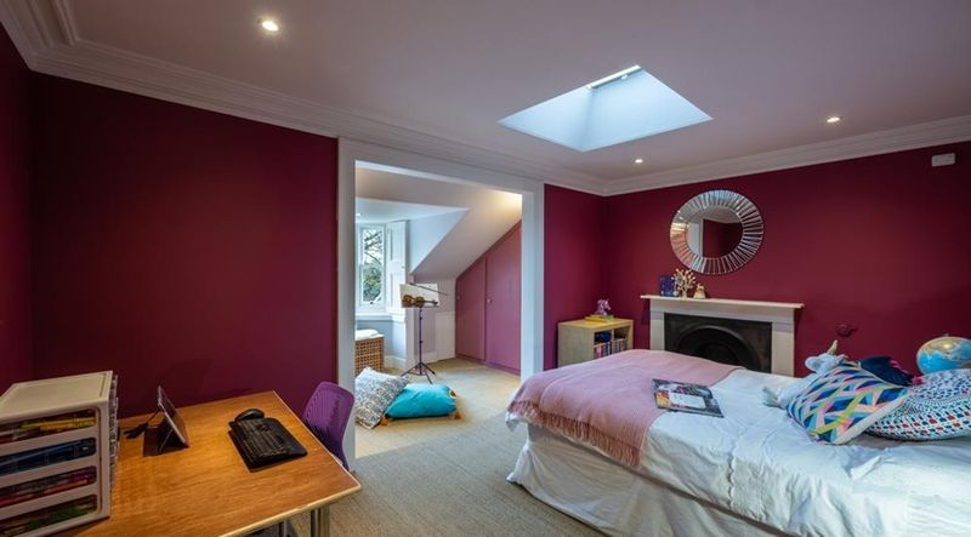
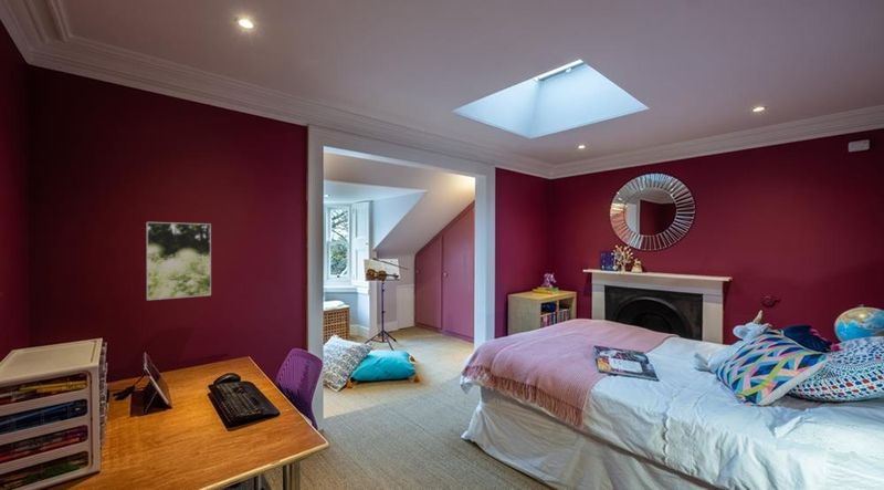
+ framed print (179, 260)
